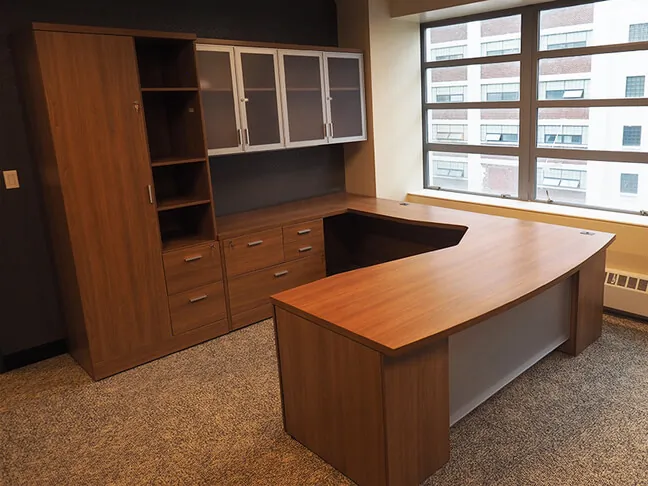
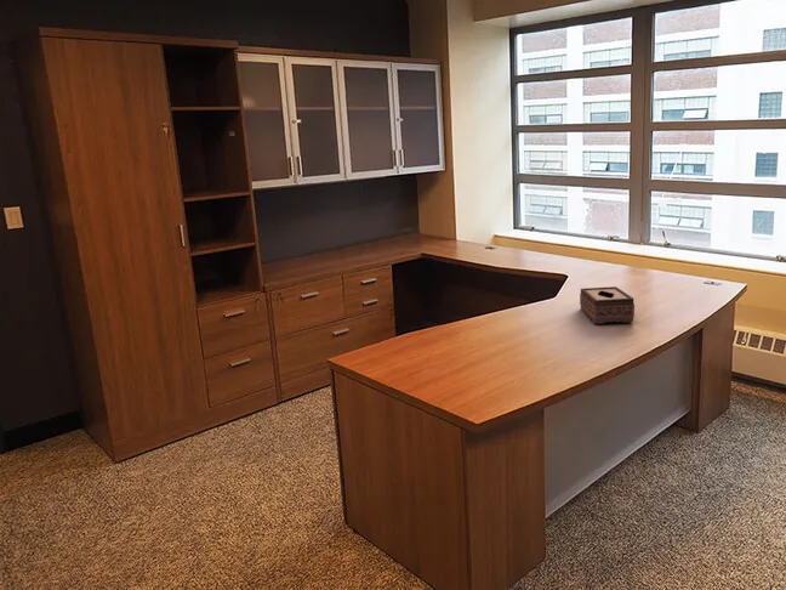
+ tissue box (605, 303)
